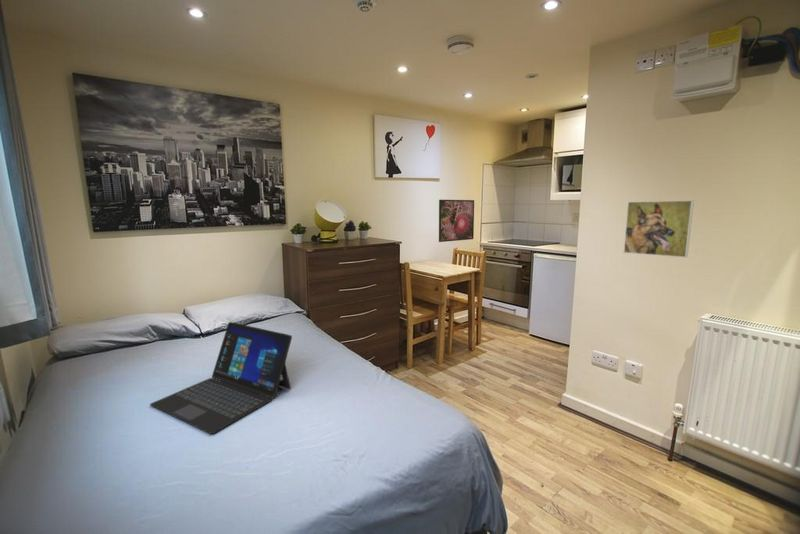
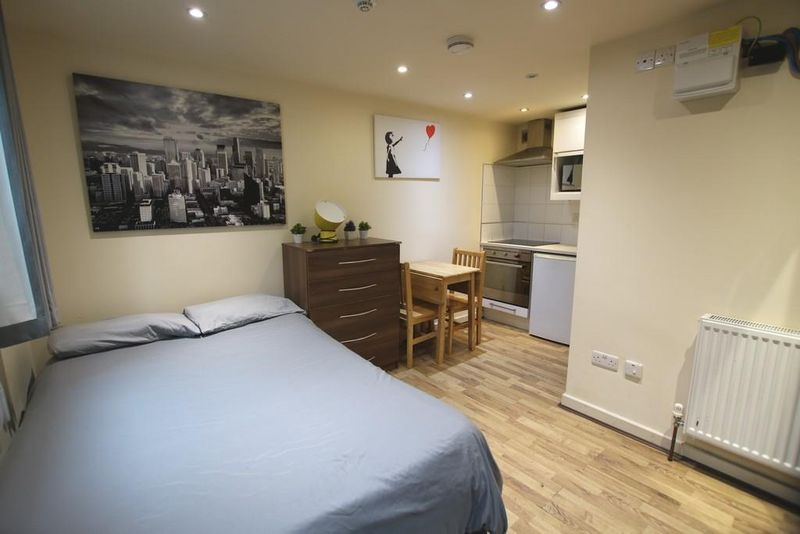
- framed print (457, 220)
- laptop (223, 368)
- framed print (656, 228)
